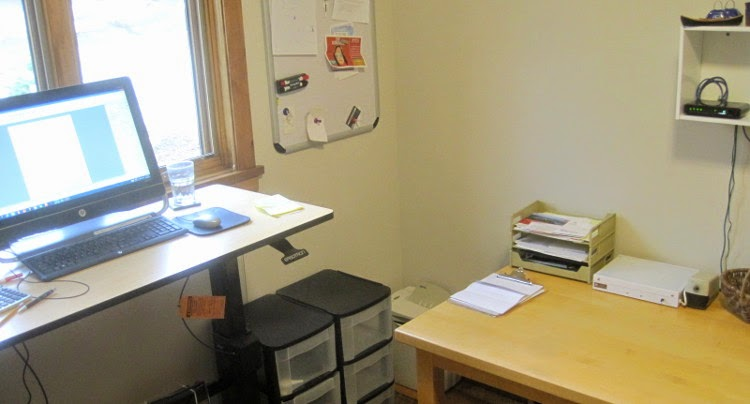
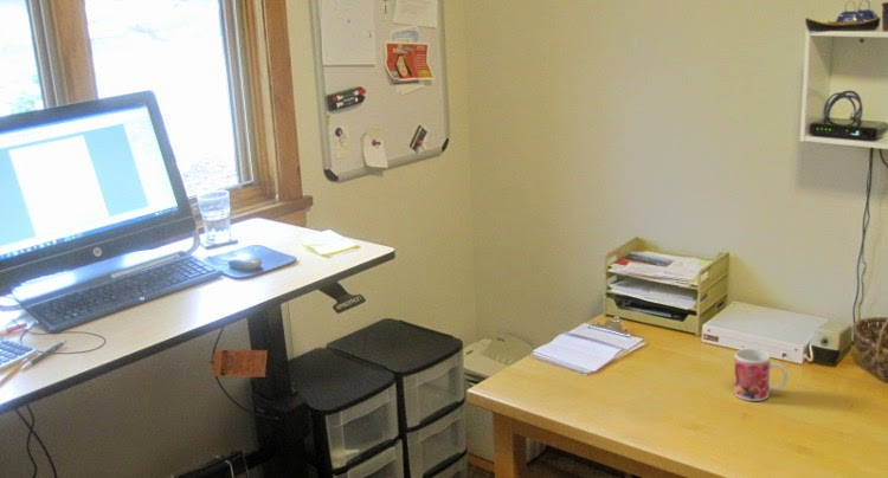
+ mug (760, 375)
